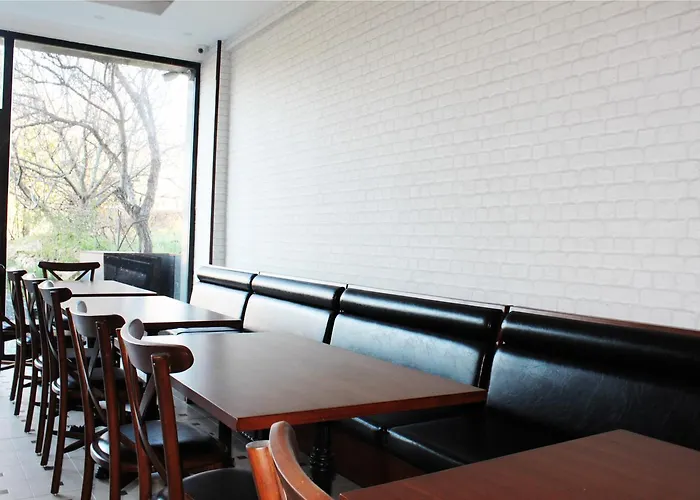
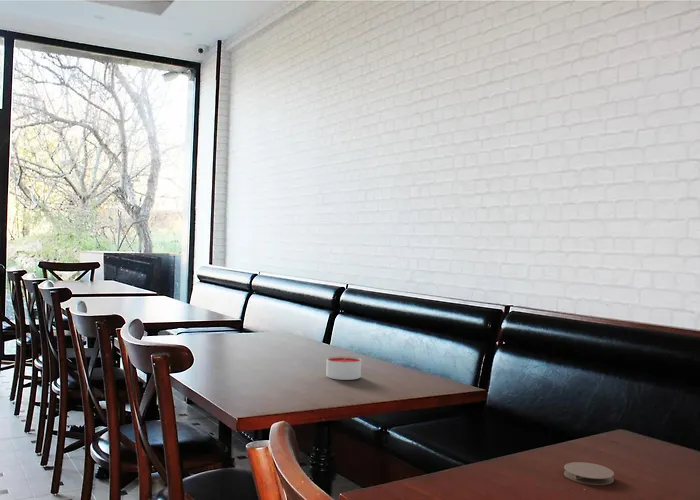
+ candle (343, 367)
+ coaster (588, 473)
